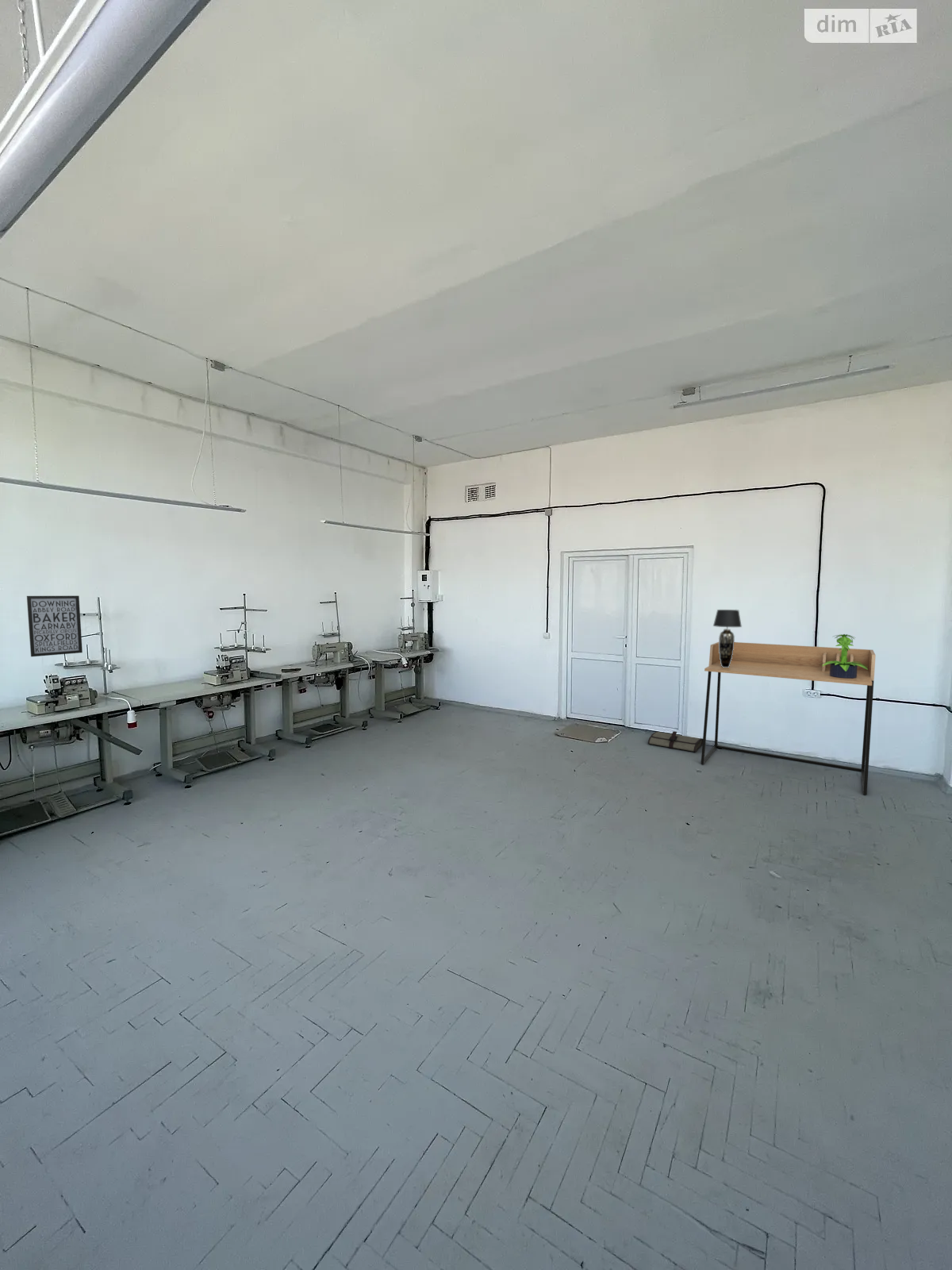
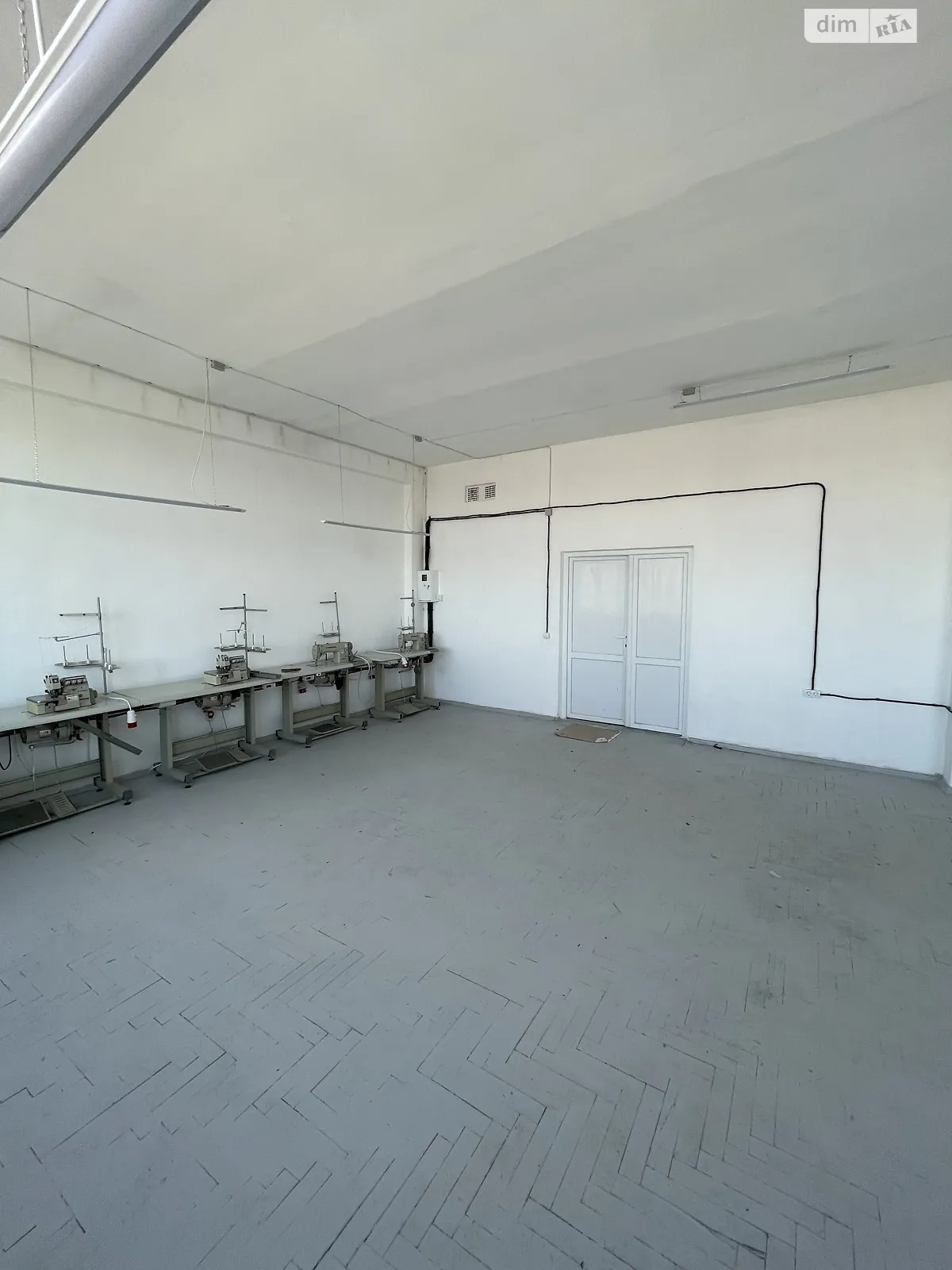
- desk (787, 678)
- tool roll (675, 737)
- potted plant (845, 655)
- table lamp (726, 638)
- wall art (56, 625)
